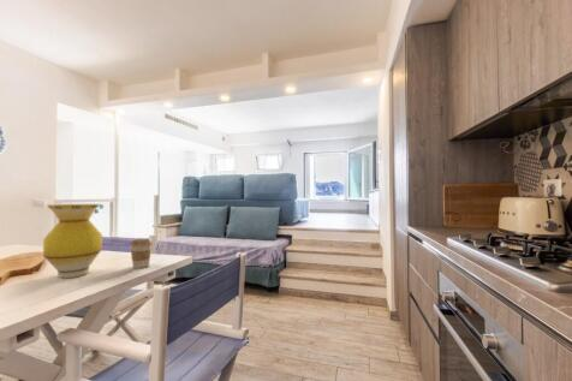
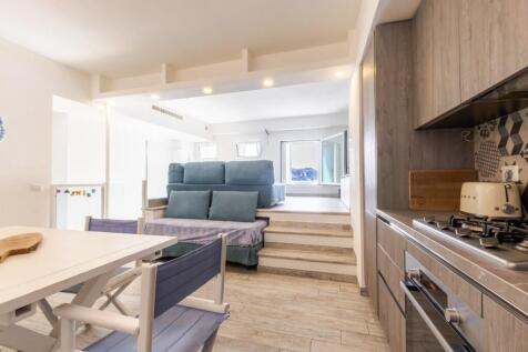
- coffee cup (141, 252)
- vase (73, 239)
